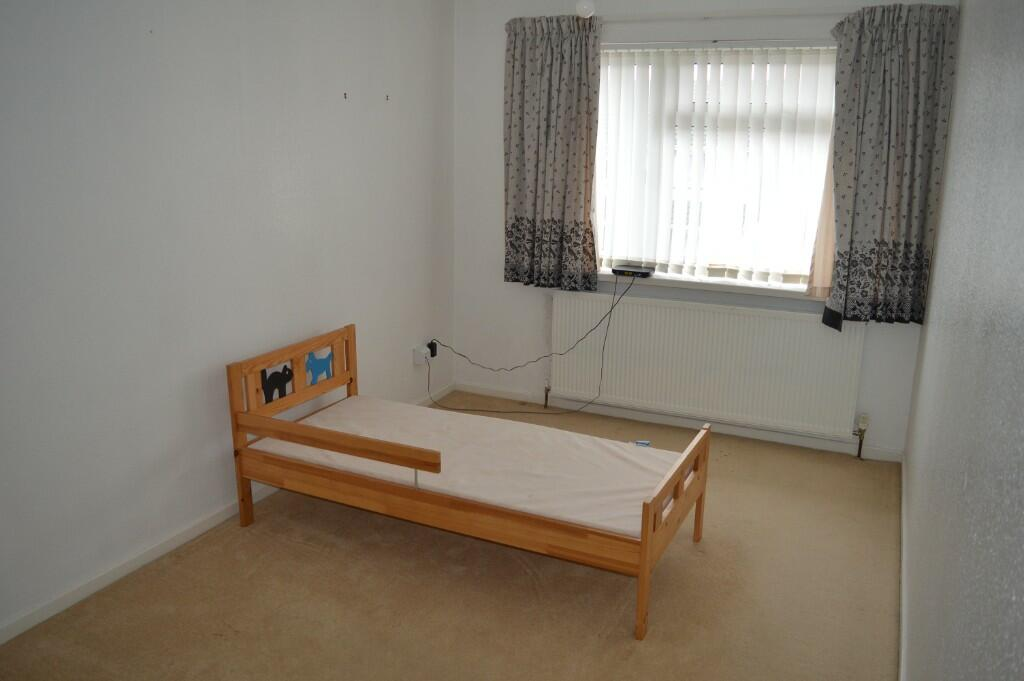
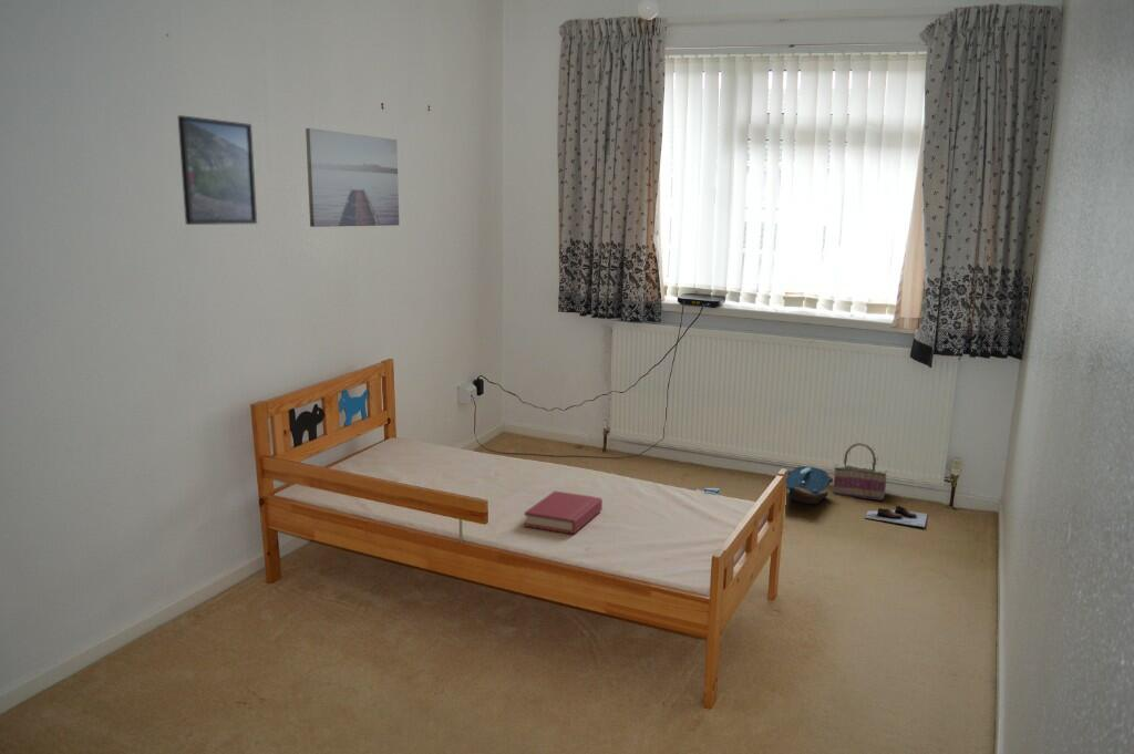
+ pencil case (804, 484)
+ hardback book (564, 512)
+ wall art (355, 180)
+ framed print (219, 172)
+ shoe (896, 512)
+ basket (860, 468)
